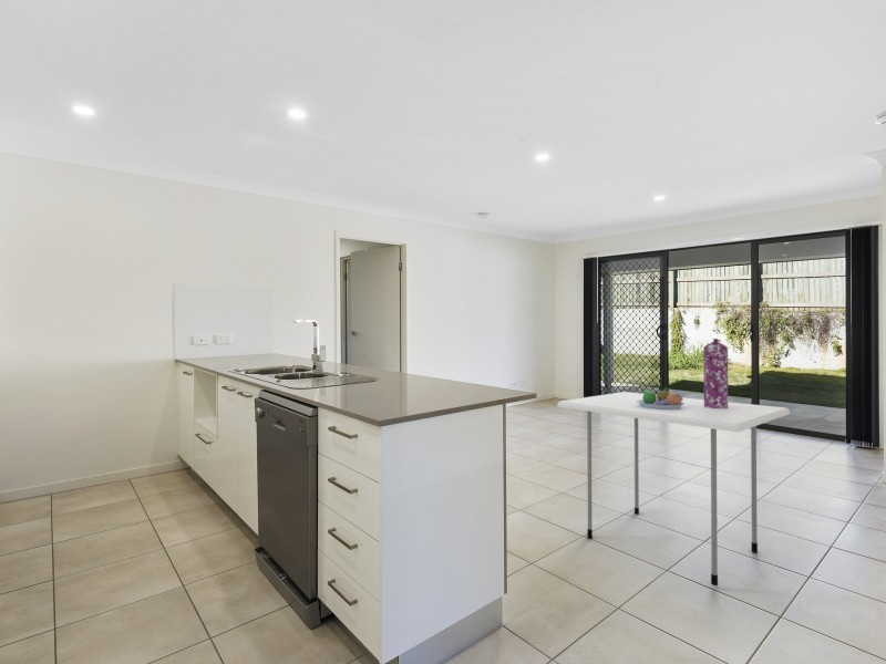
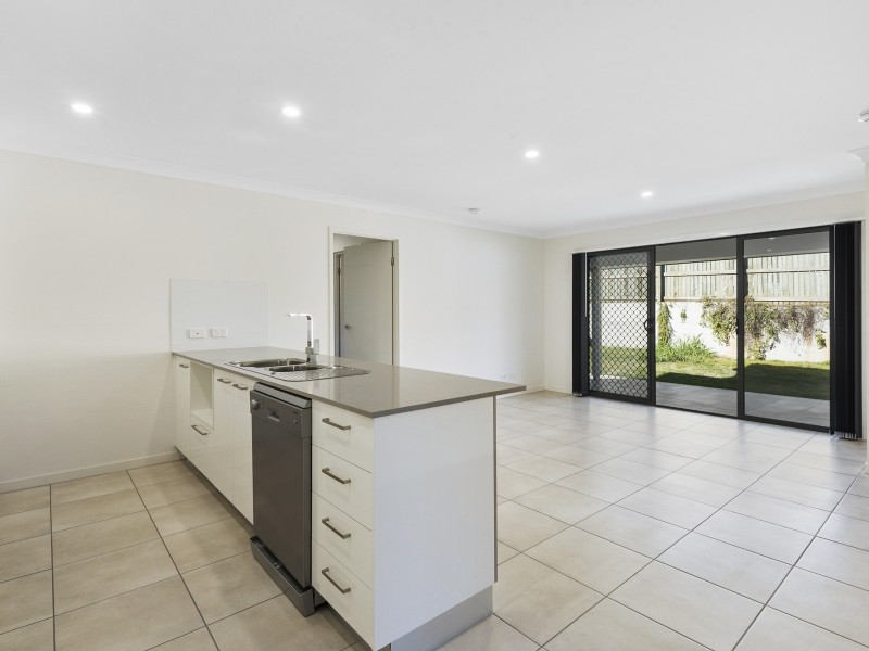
- dining table (638, 474)
- fruit bowl (659, 396)
- gas cylinder (715, 372)
